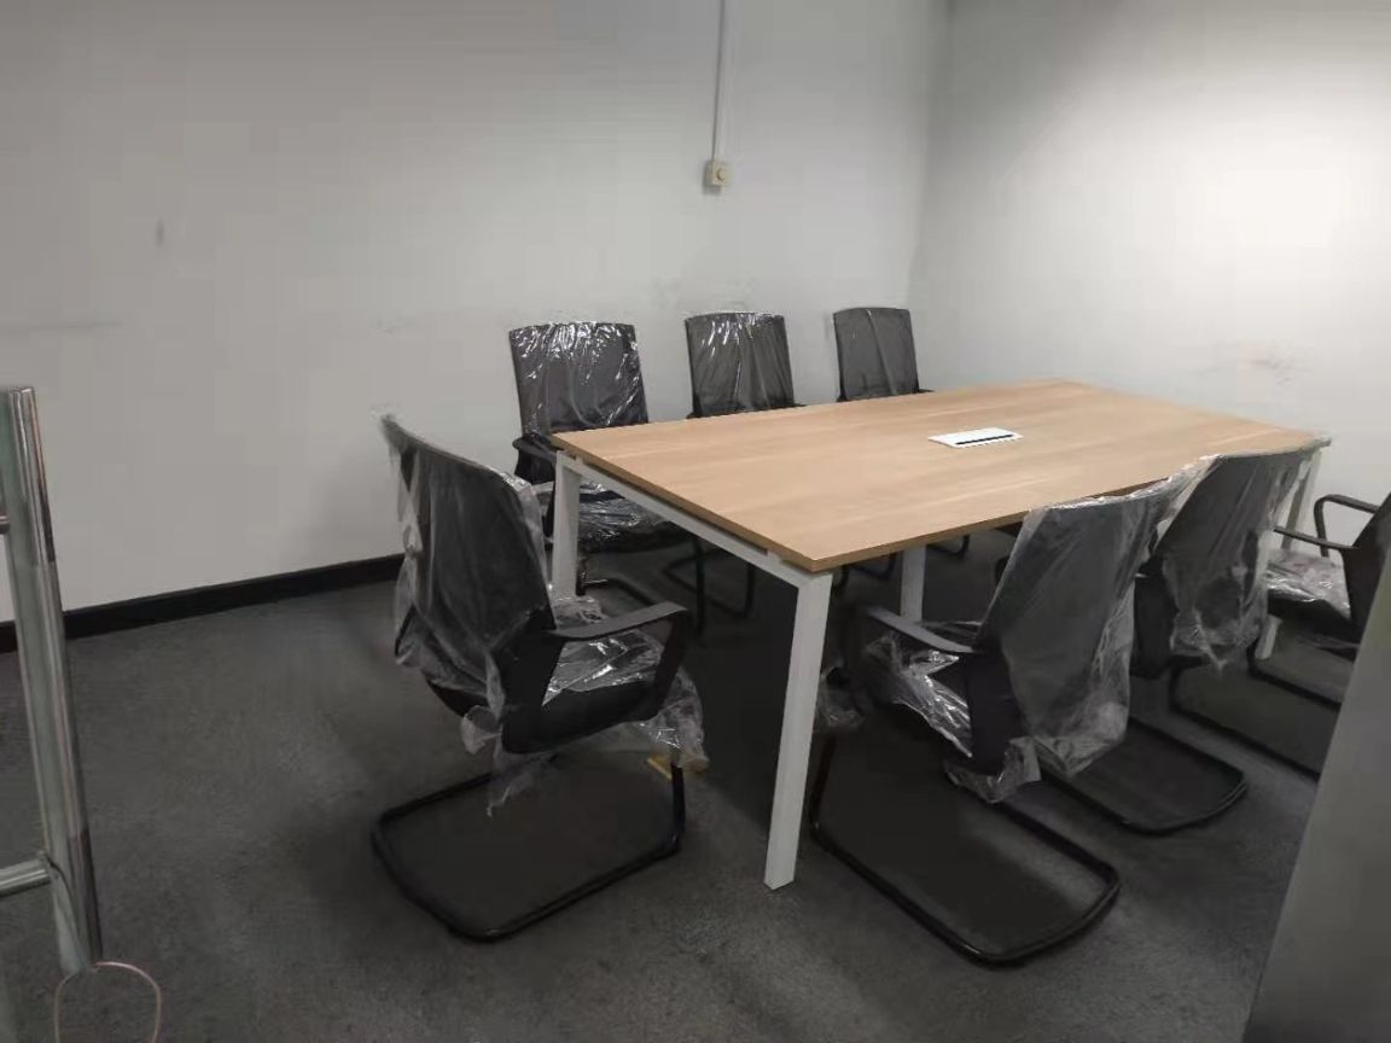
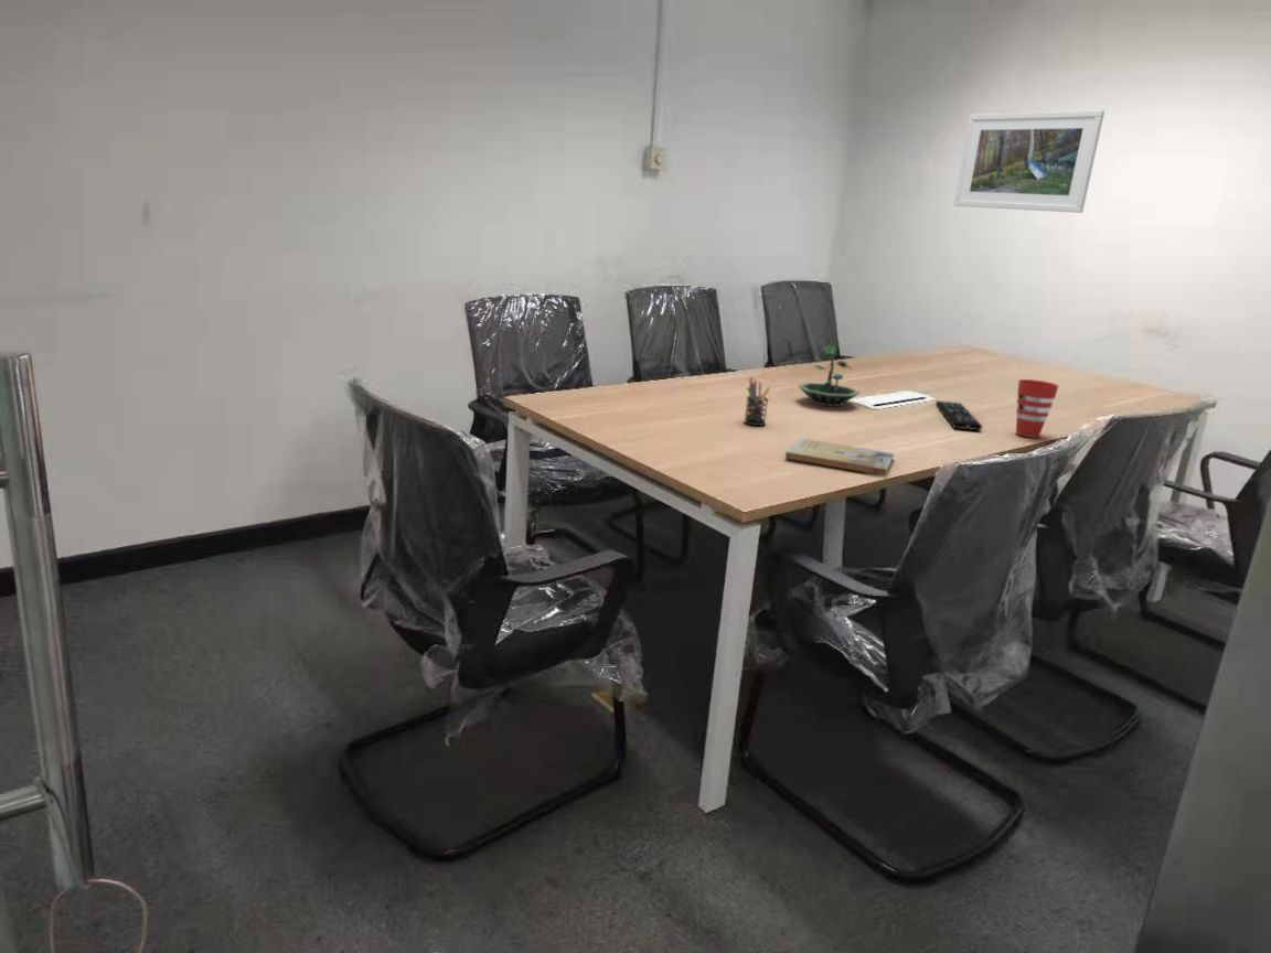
+ pen holder (754, 400)
+ cup (1033, 408)
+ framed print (1024, 161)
+ terrarium (833, 355)
+ book (841, 456)
+ remote control (958, 414)
